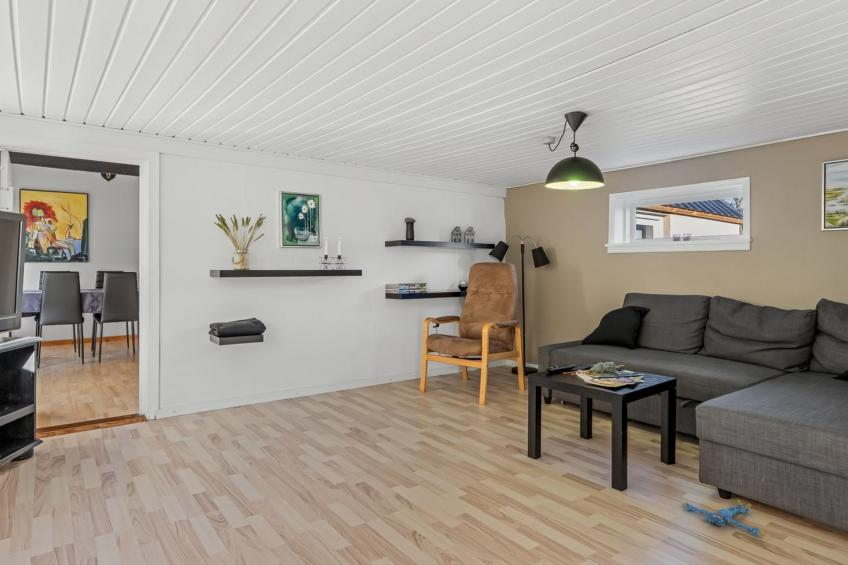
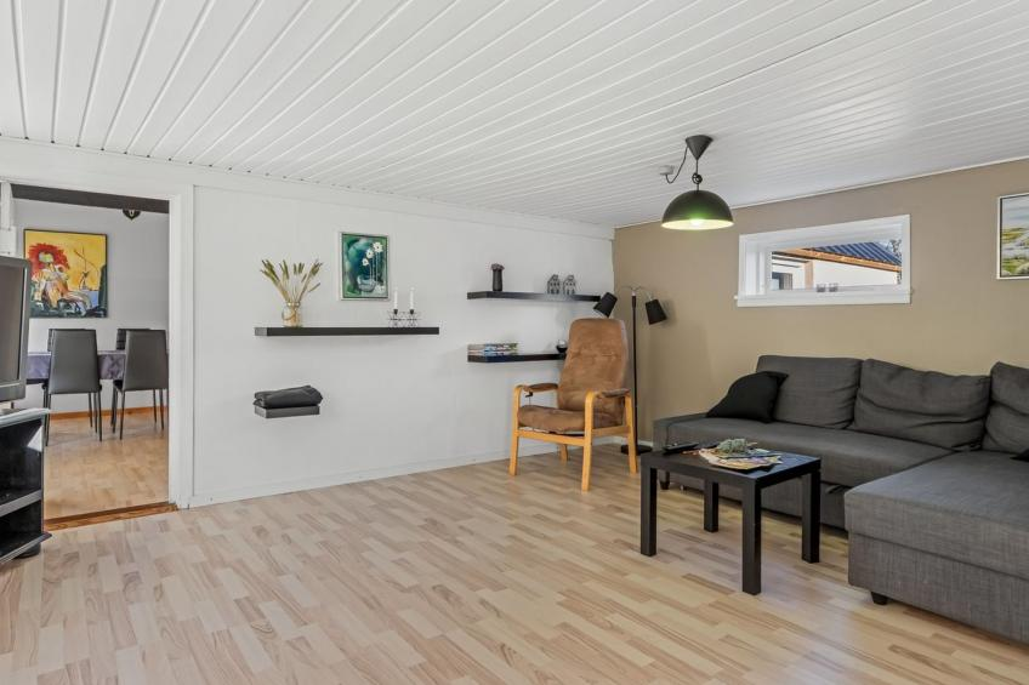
- plush toy (729, 512)
